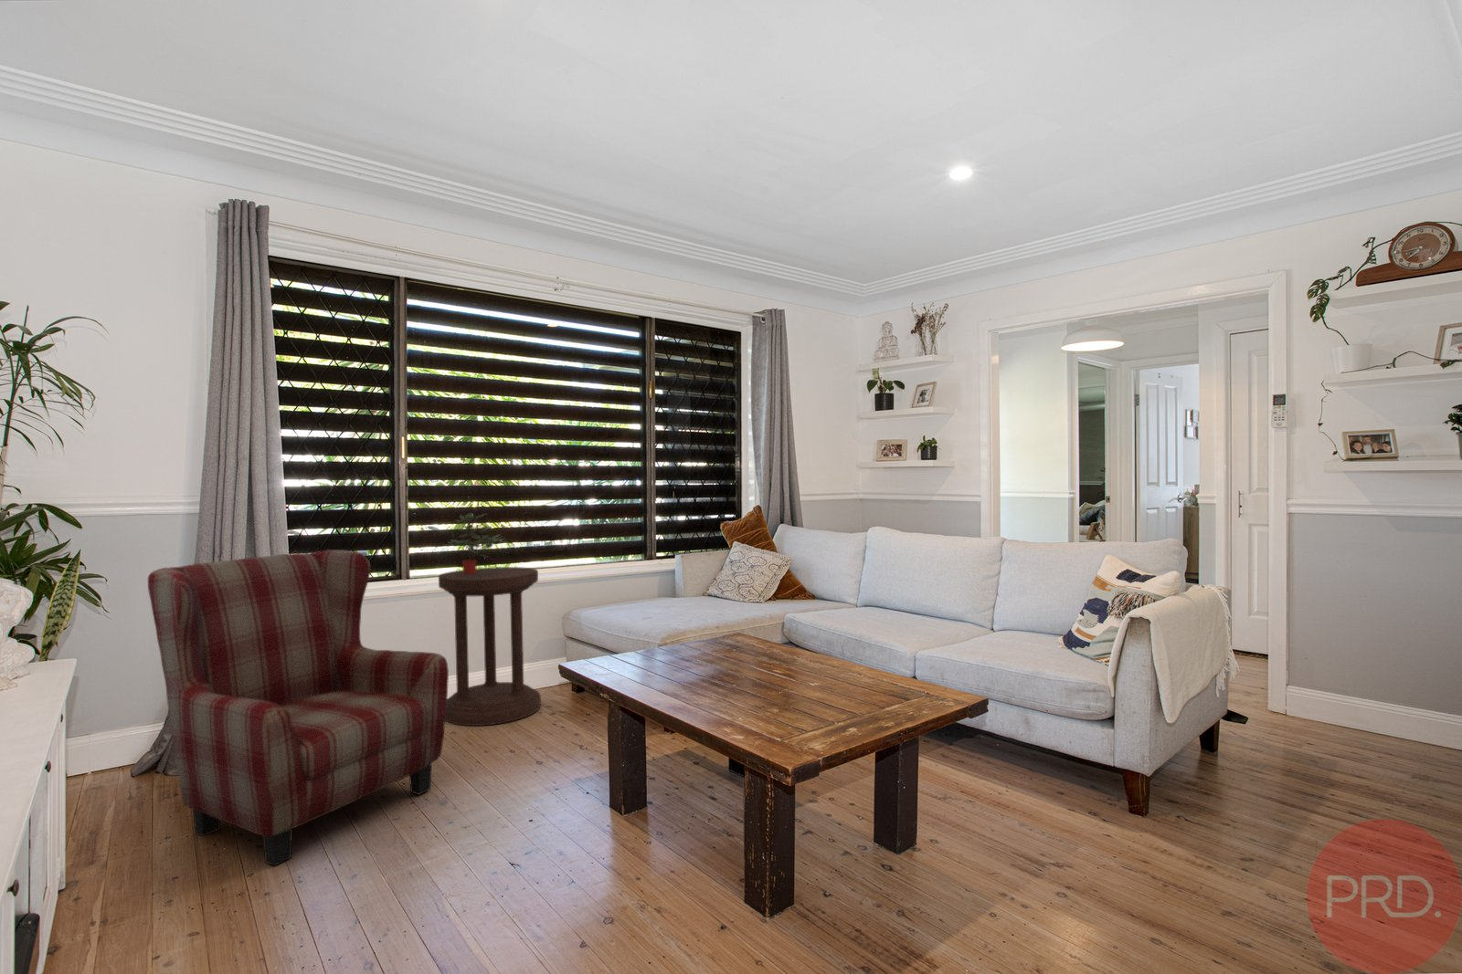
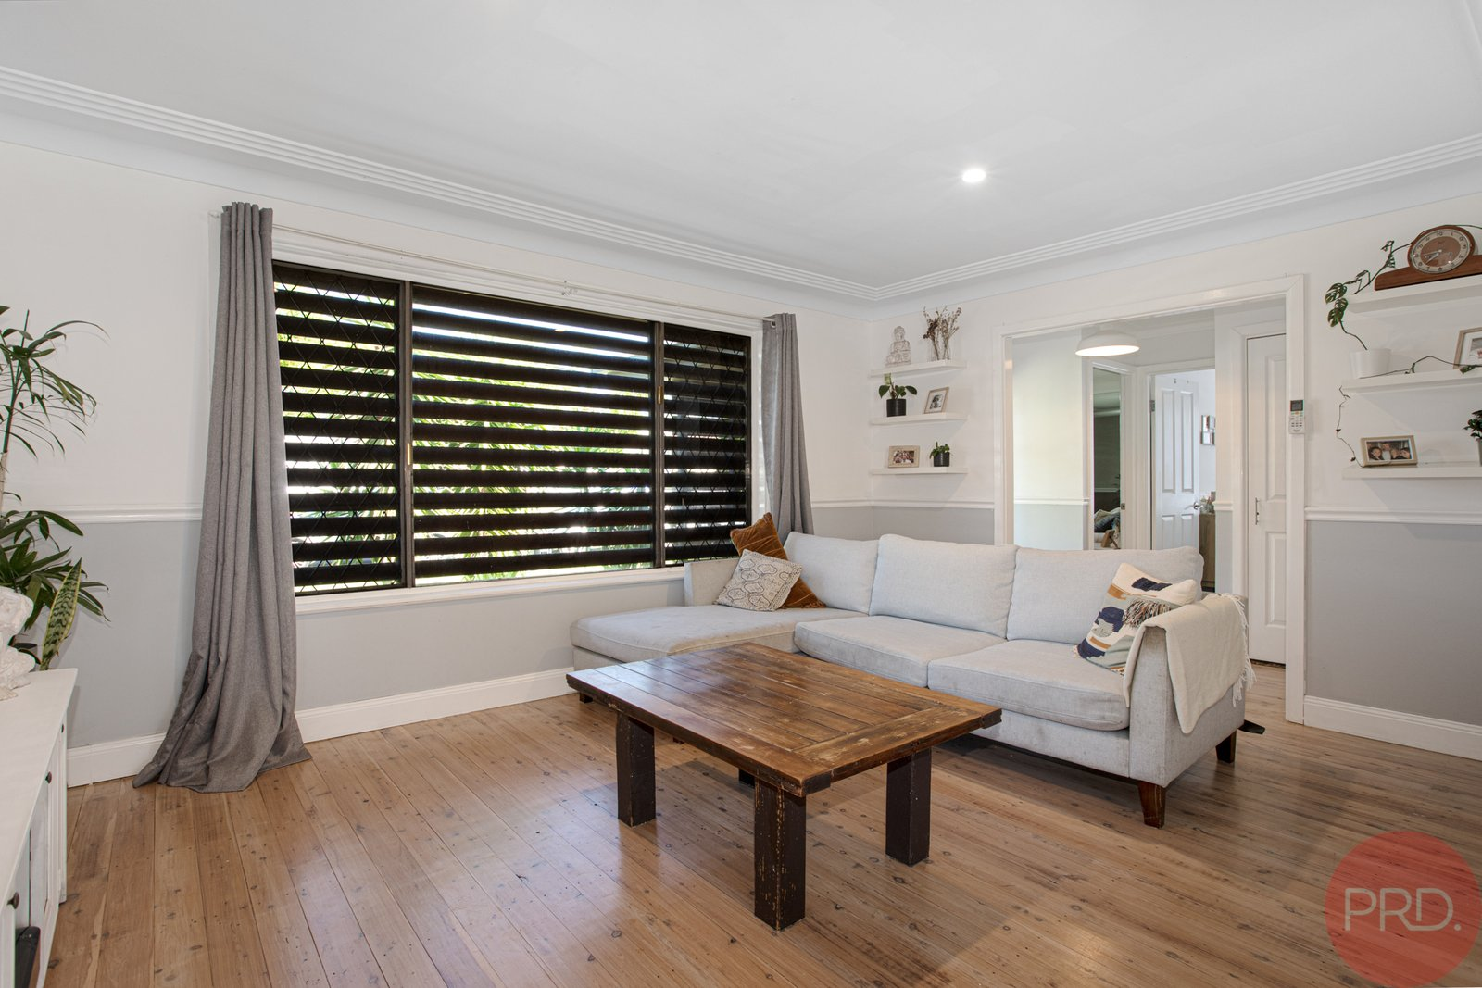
- armchair (307, 685)
- potted plant (478, 542)
- side table (491, 640)
